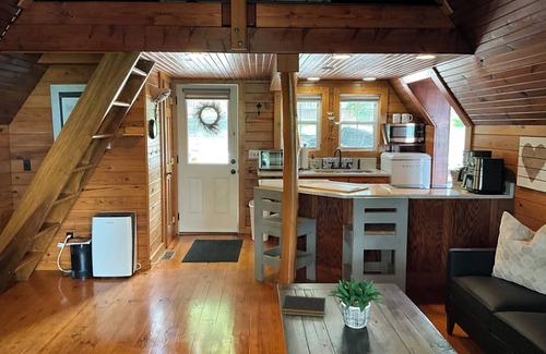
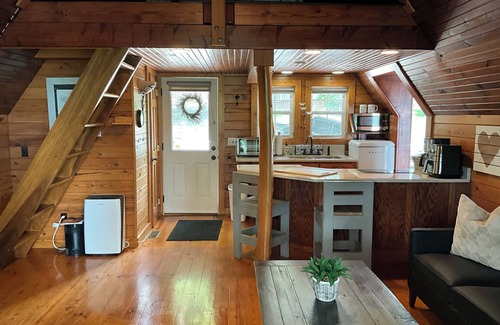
- notepad (304, 305)
